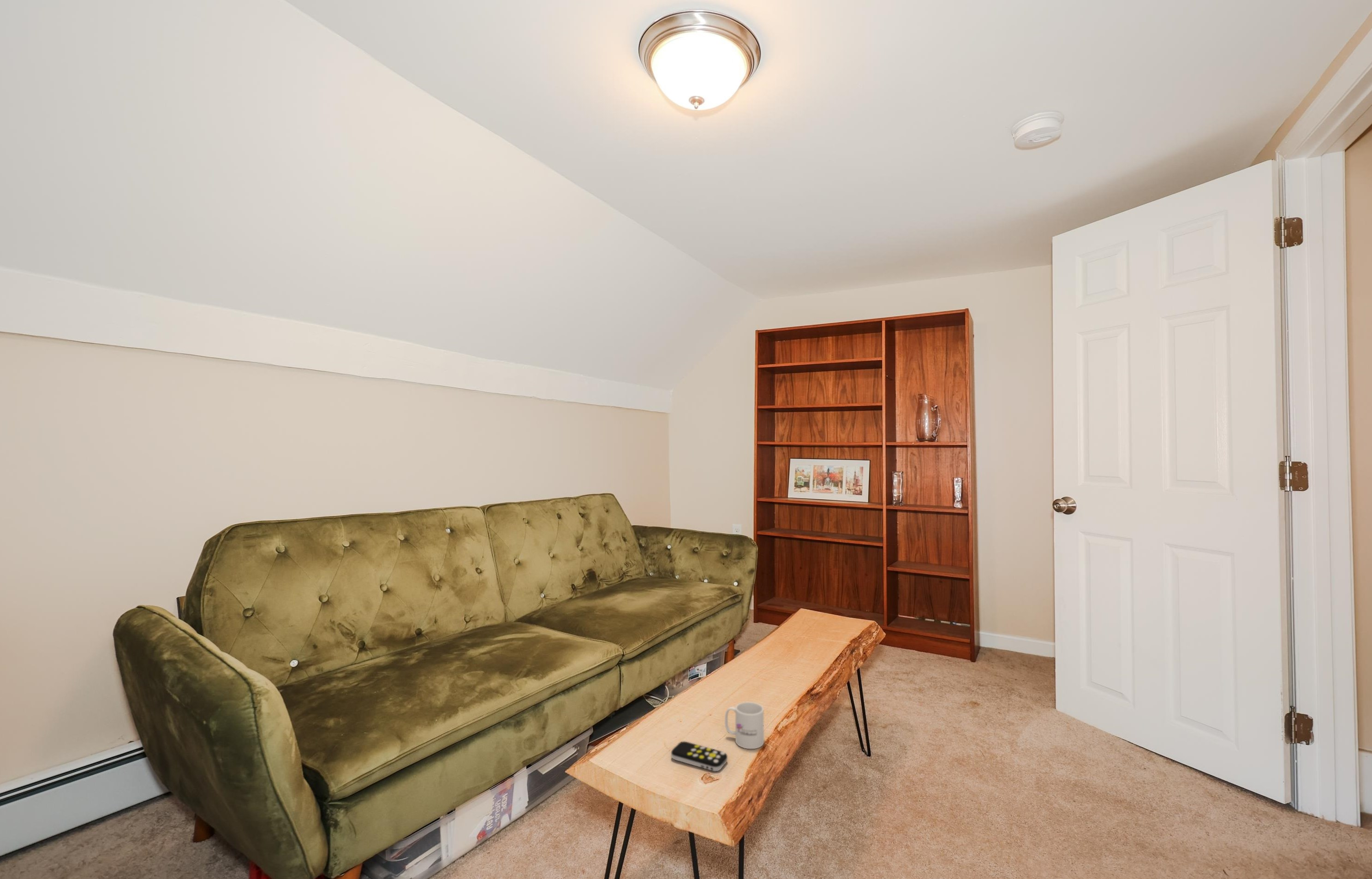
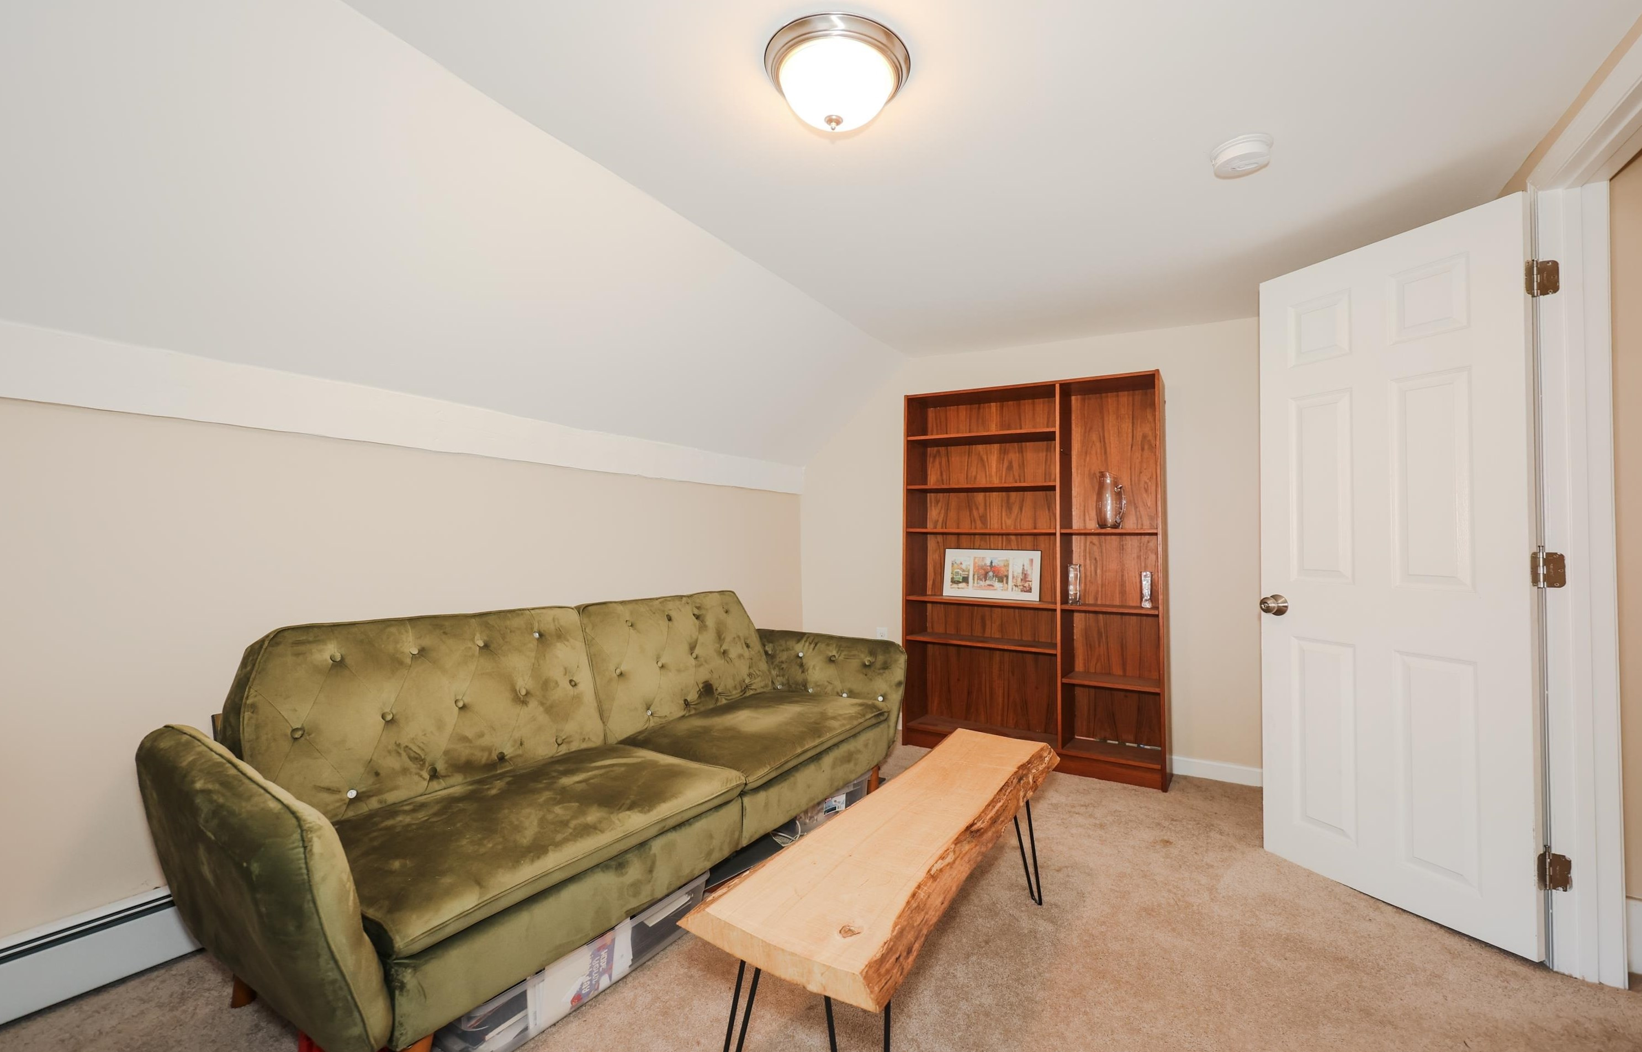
- remote control (699, 755)
- mug (744, 723)
